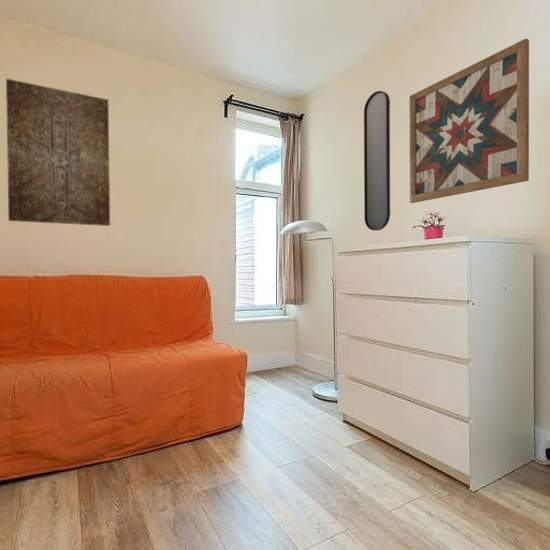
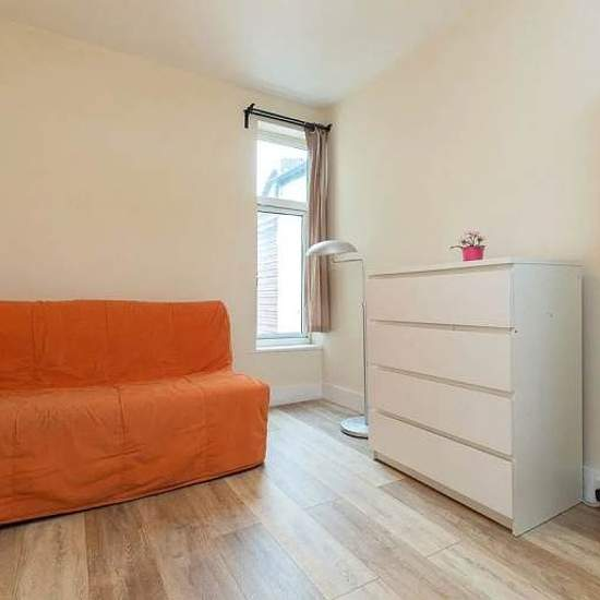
- home mirror (376, 161)
- wall art (461, 132)
- wall art (61, 157)
